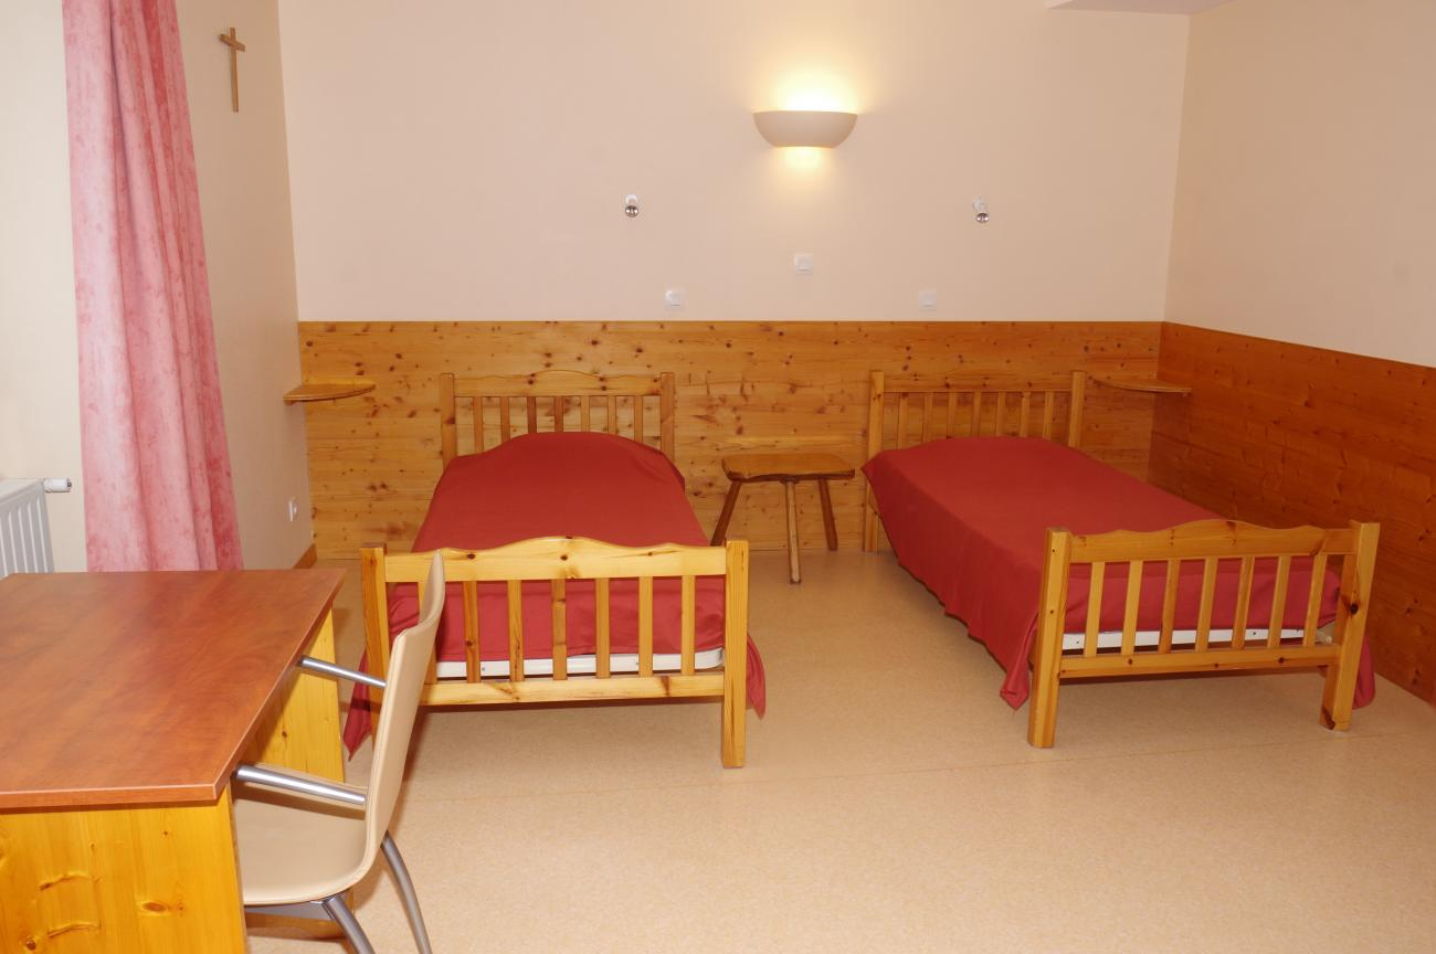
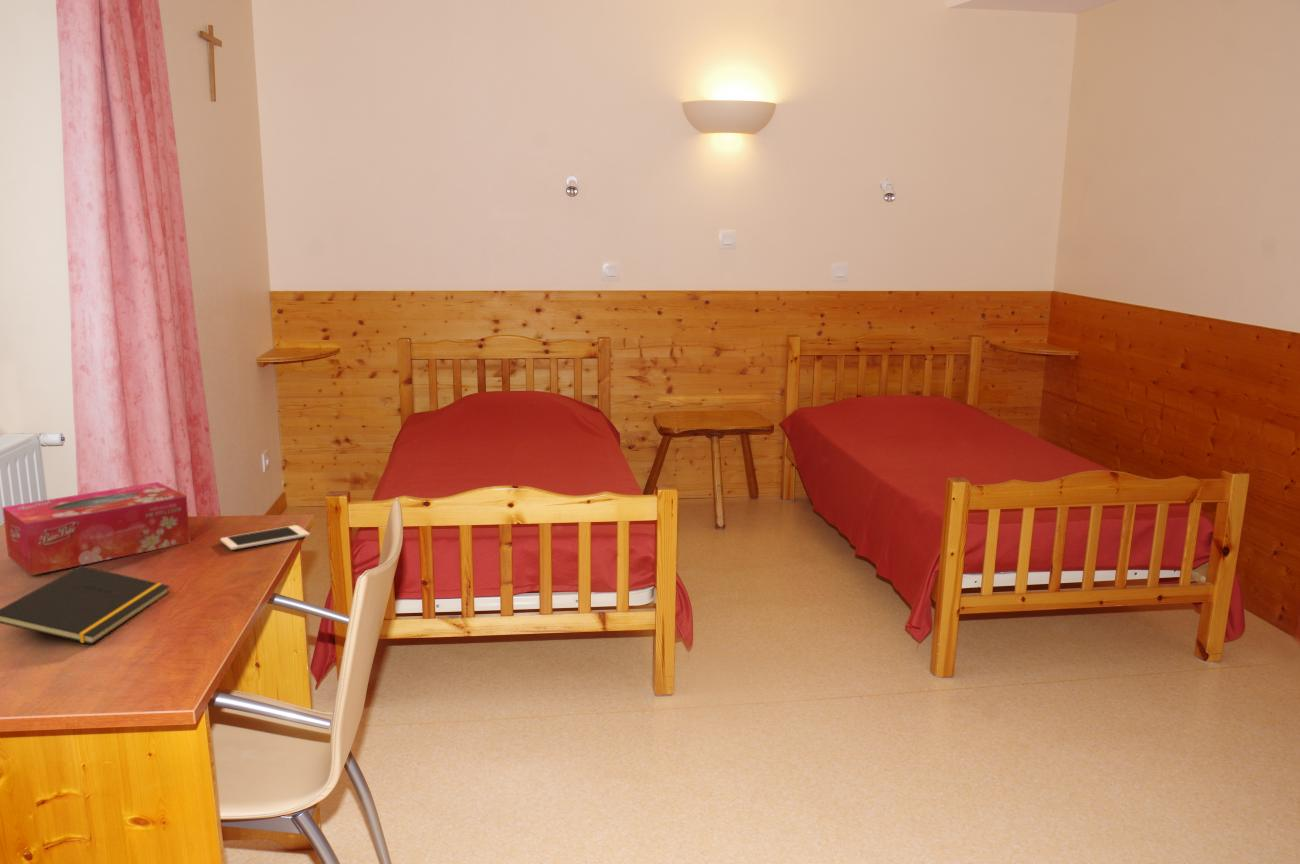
+ cell phone (265, 537)
+ notepad (86, 602)
+ tissue box (99, 525)
